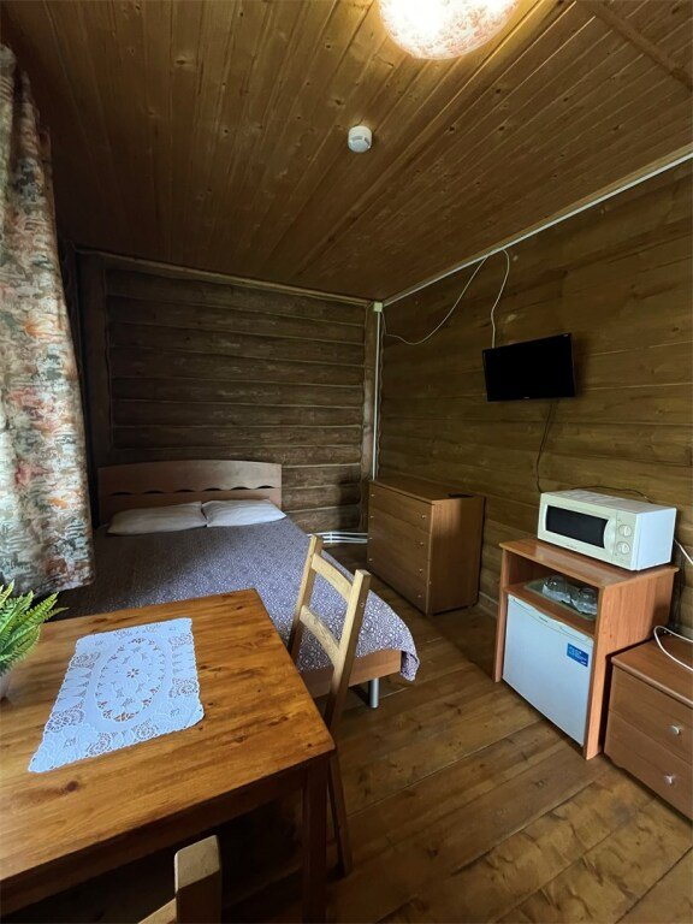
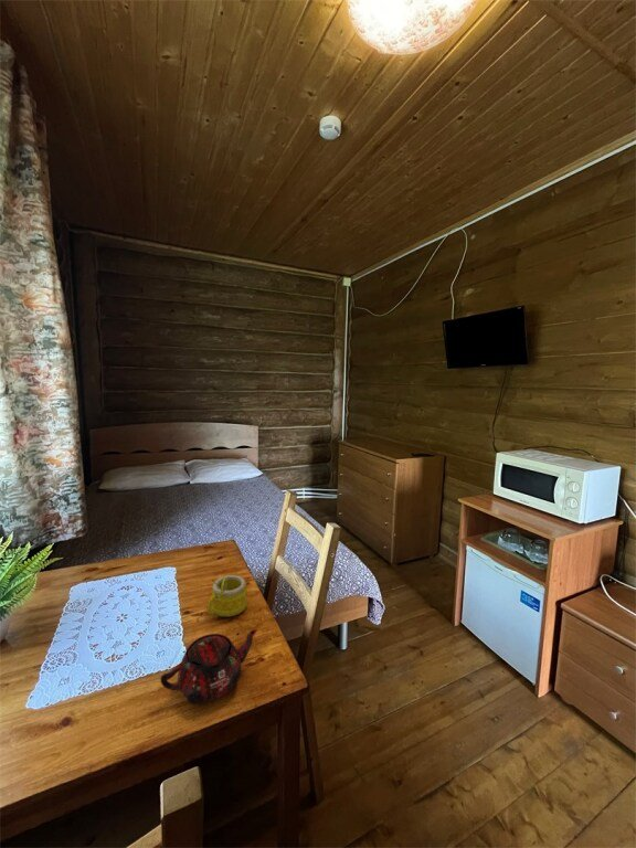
+ teapot (212, 658)
+ mug (226, 591)
